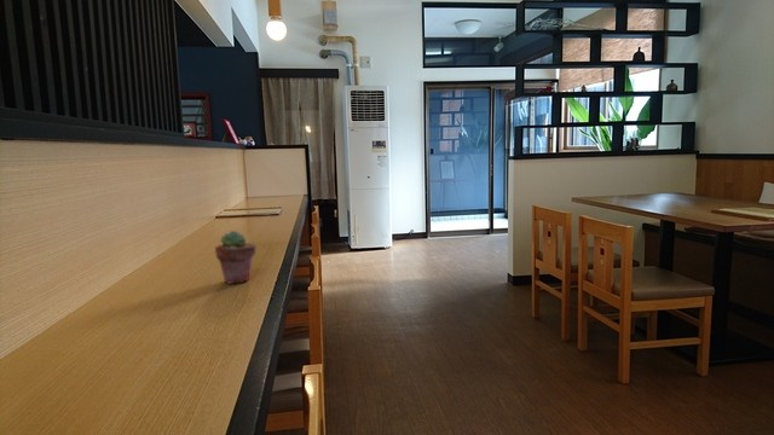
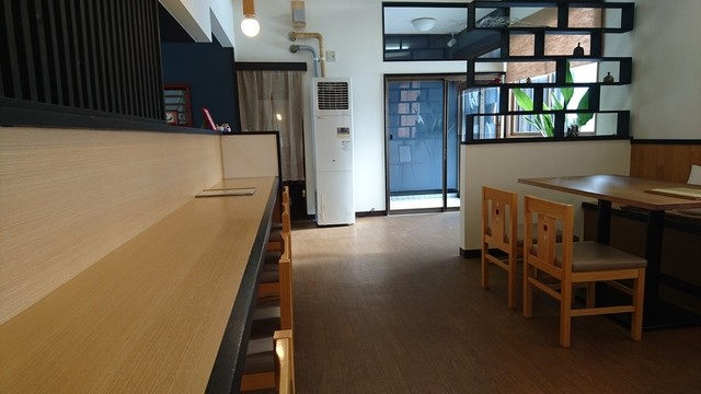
- potted succulent (236, 255)
